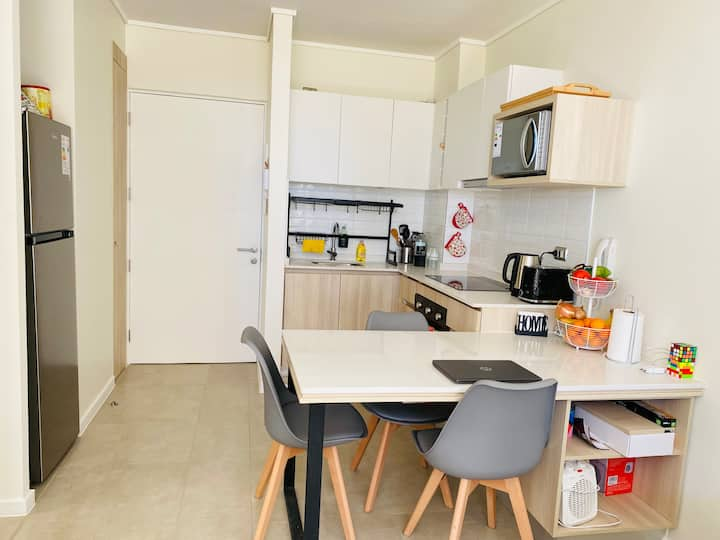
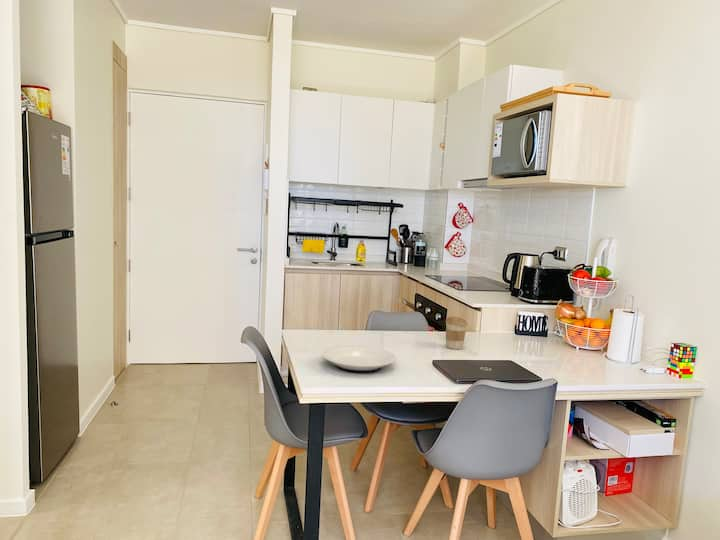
+ plate (358, 360)
+ coffee cup (455, 332)
